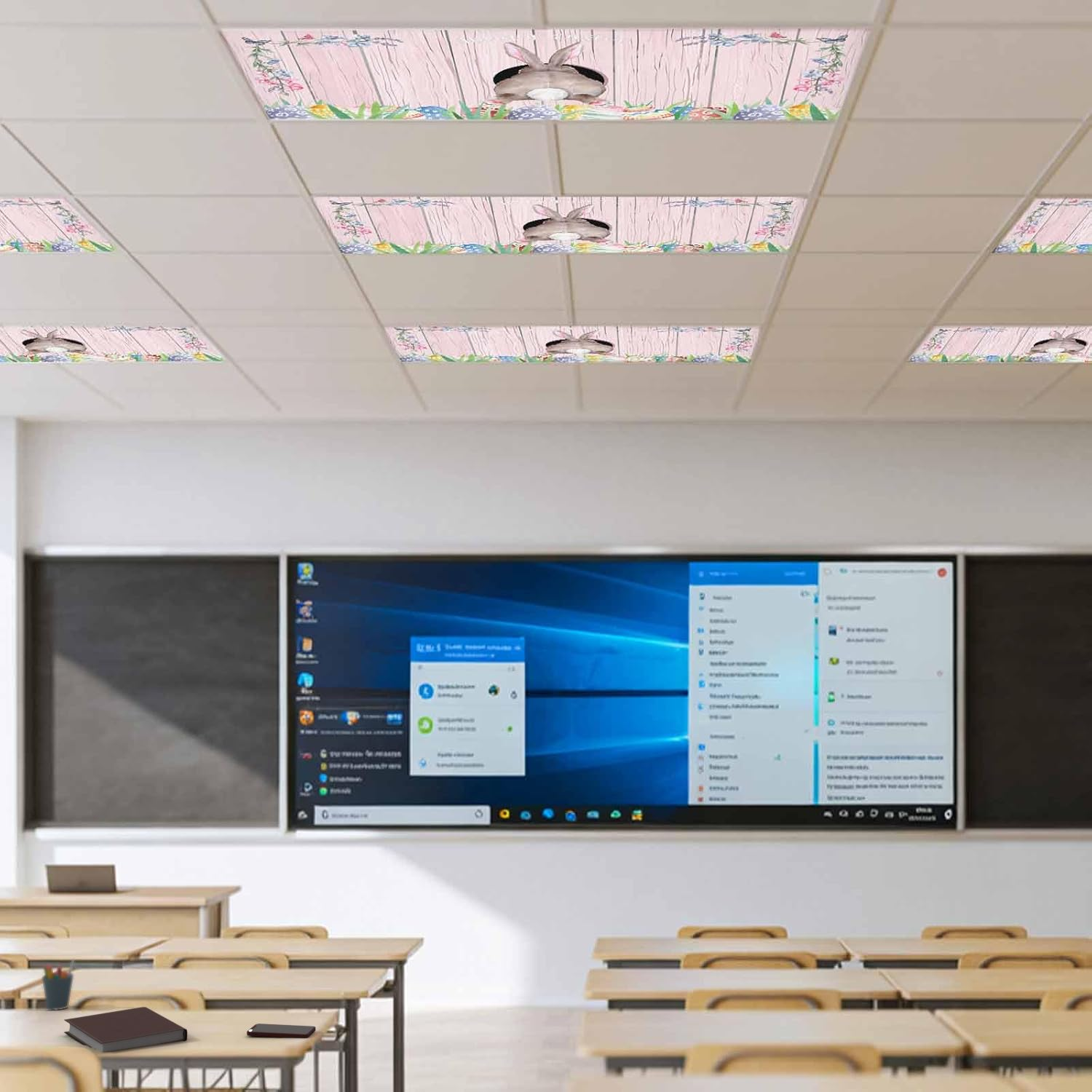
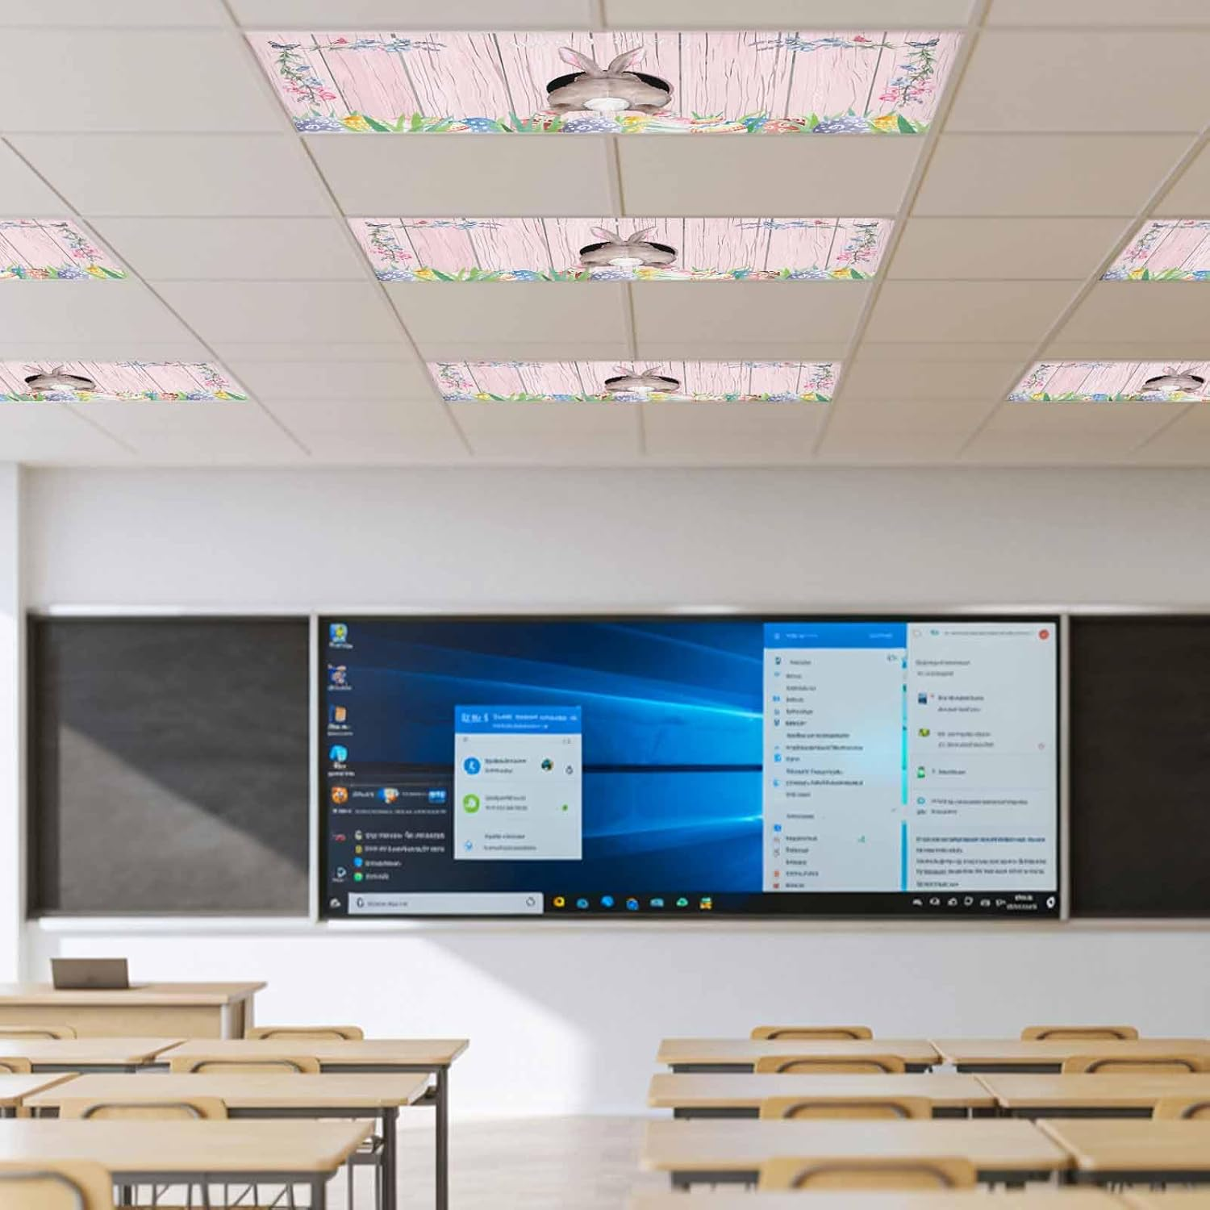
- smartphone (281, 1031)
- pen holder (58, 983)
- notebook (124, 1030)
